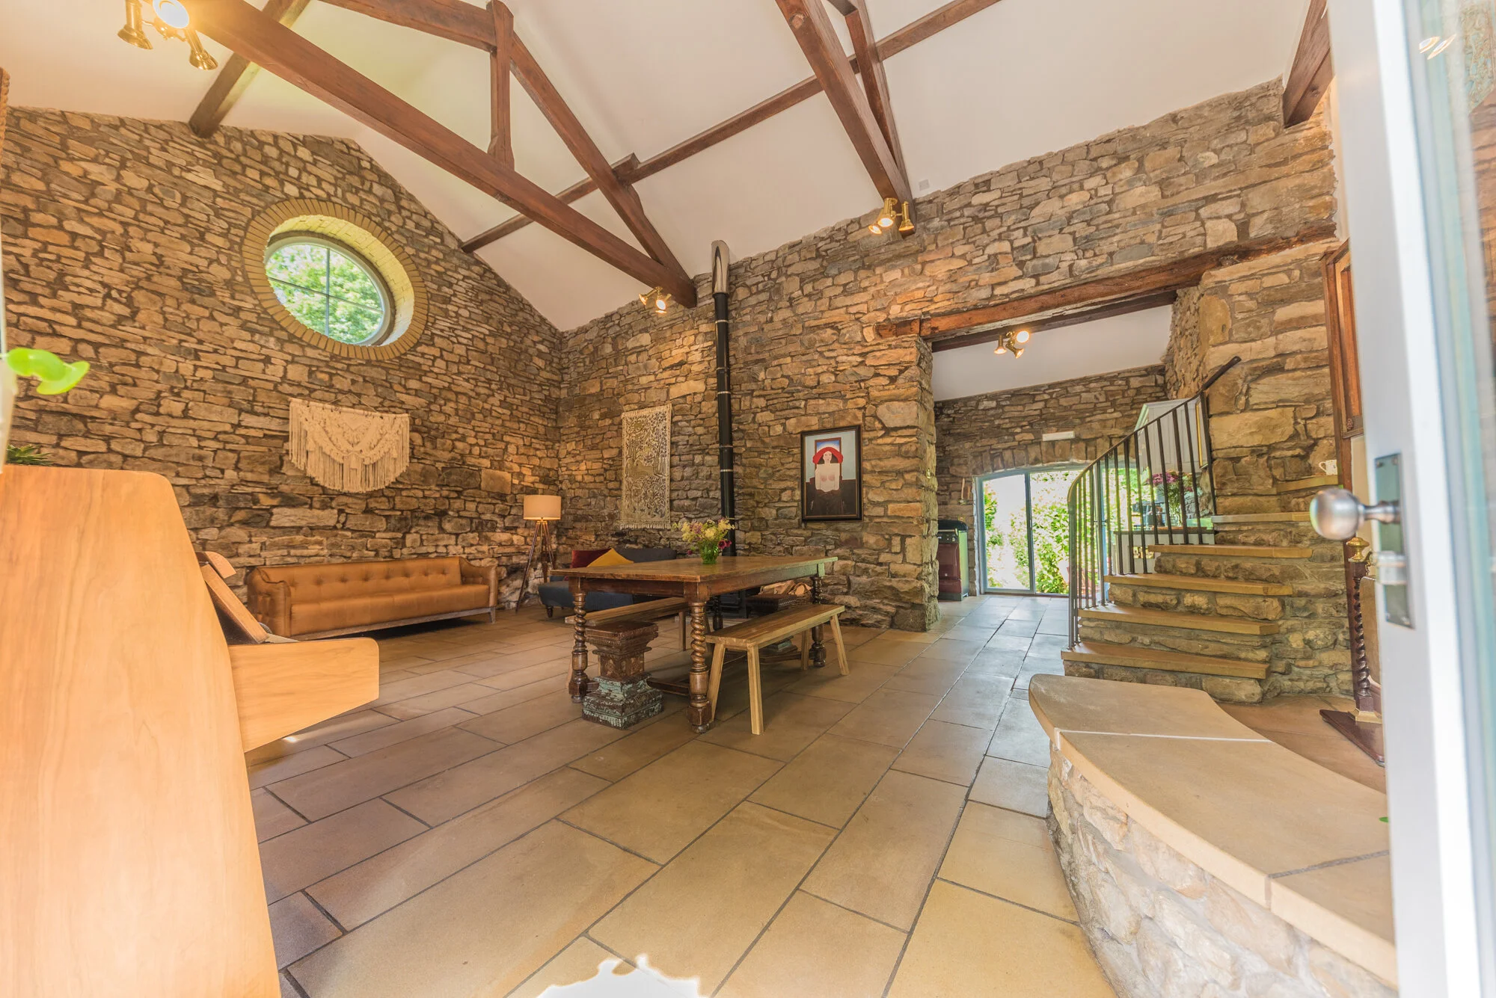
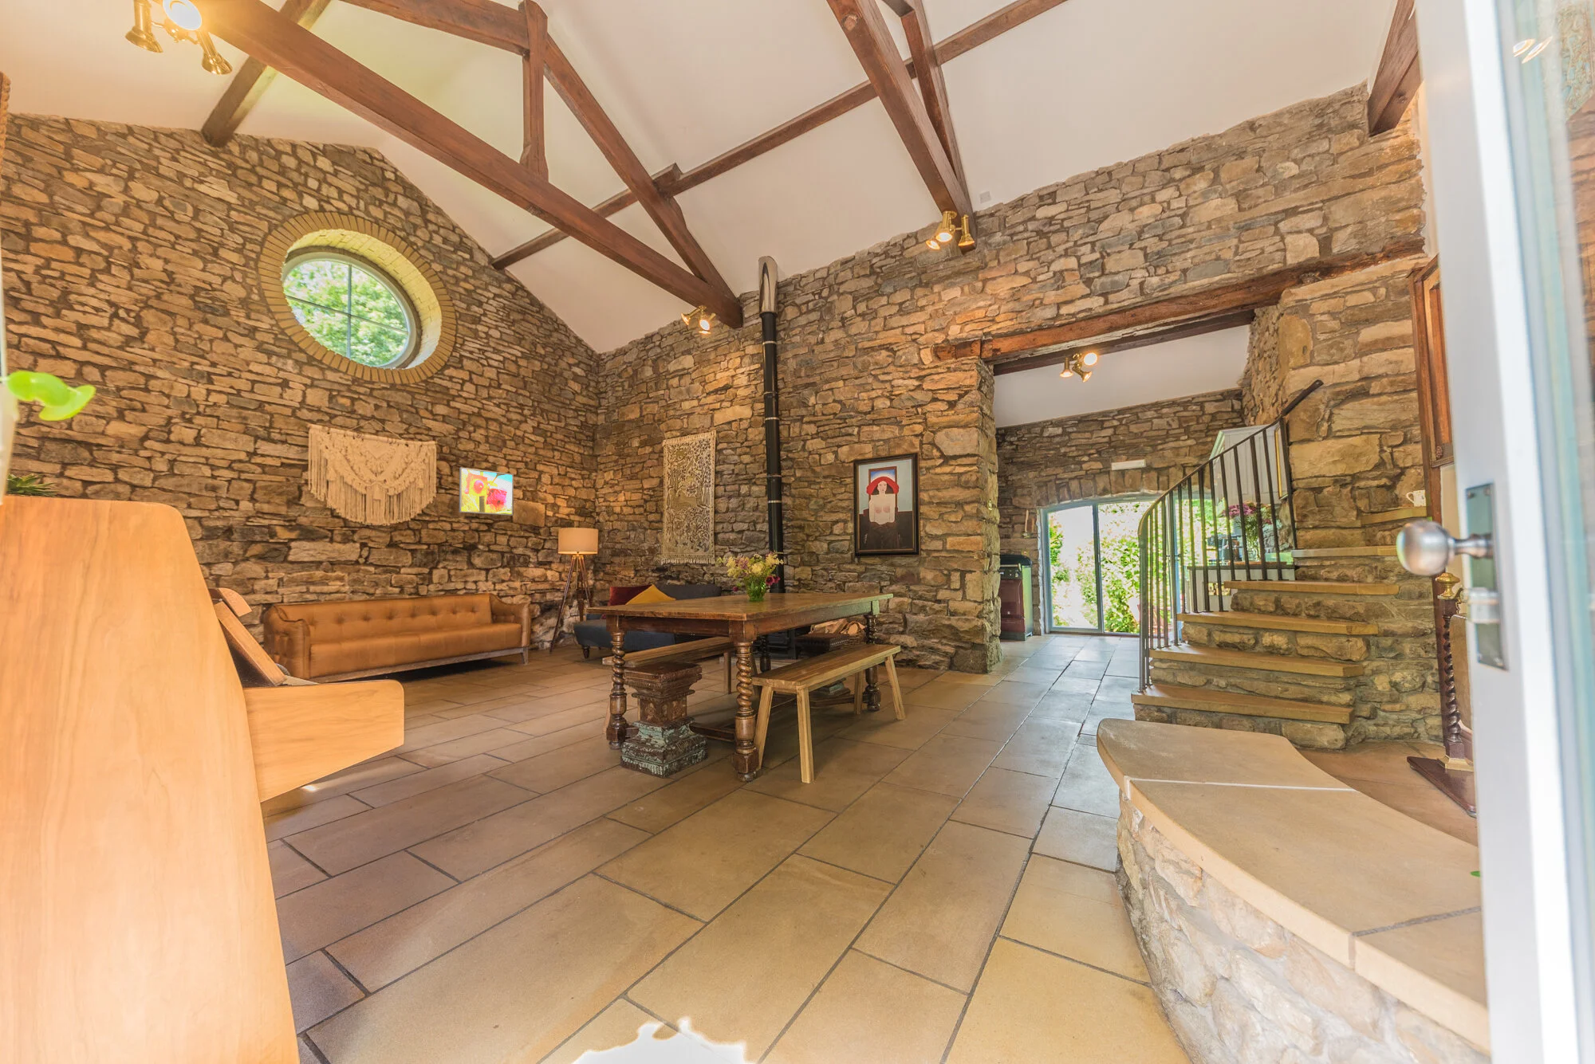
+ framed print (487, 492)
